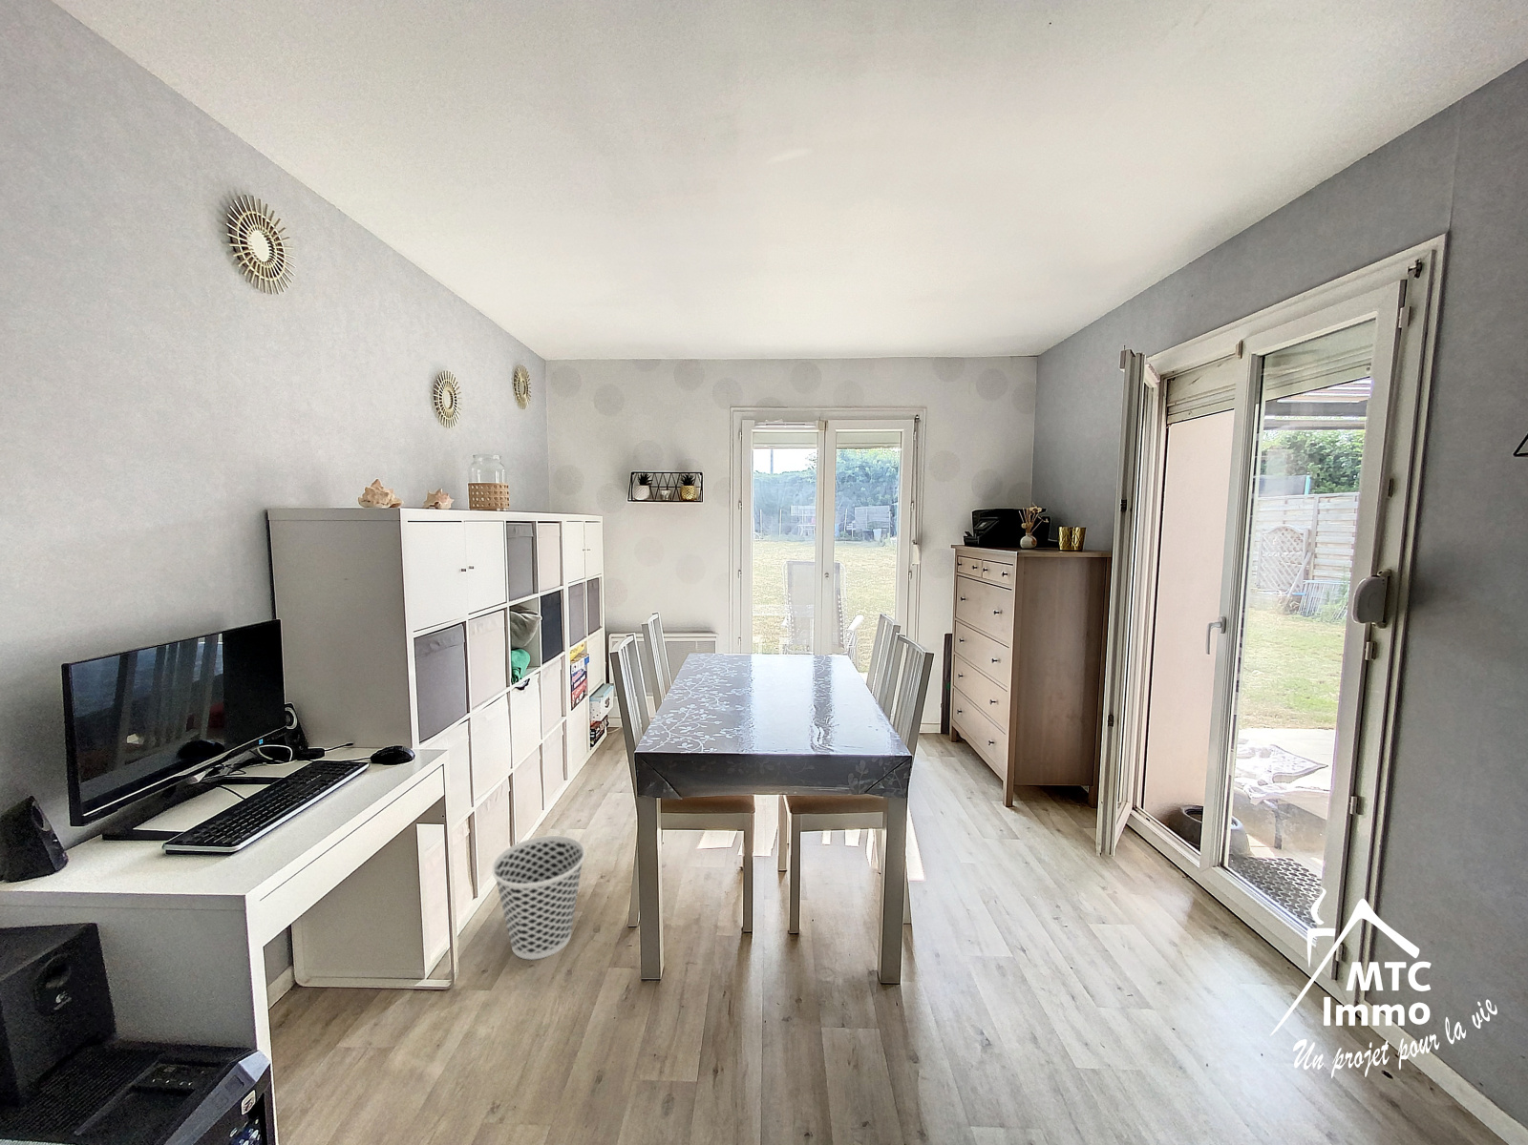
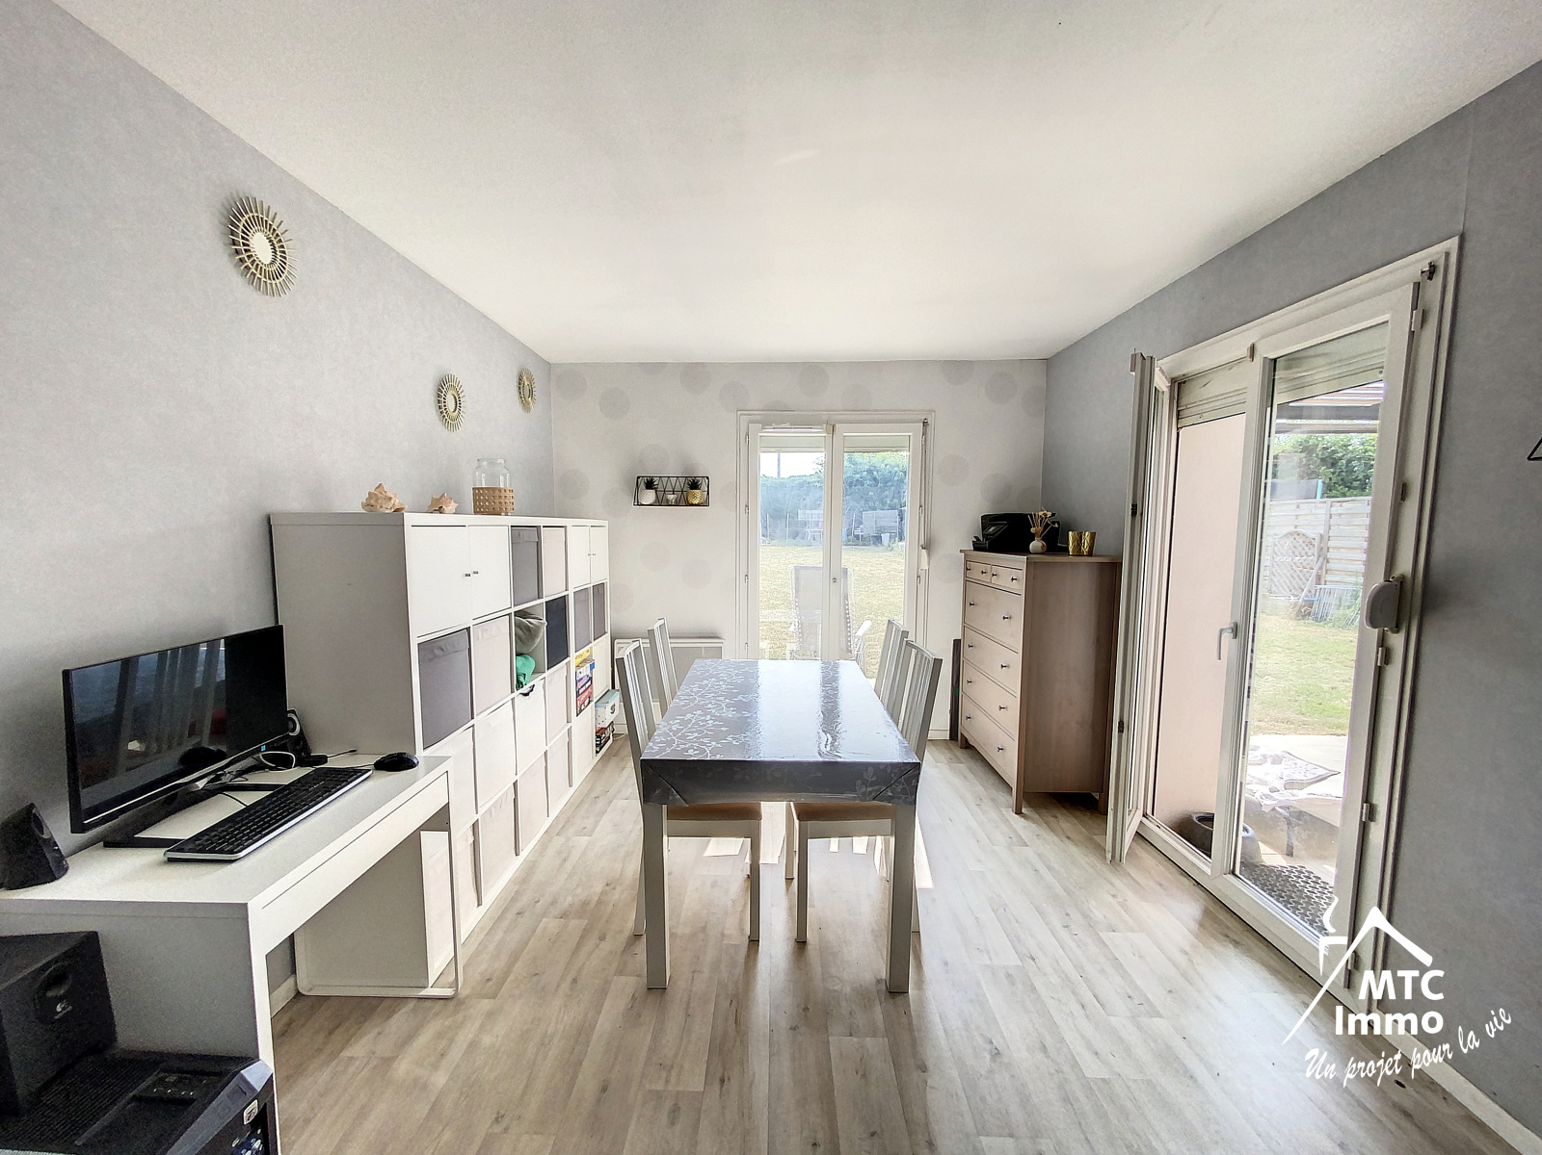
- wastebasket (540, 898)
